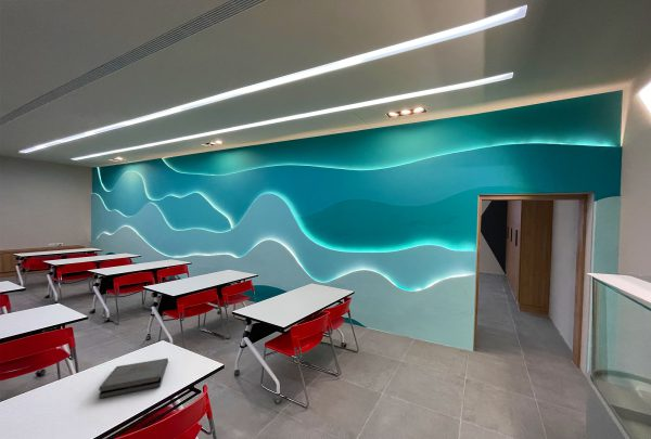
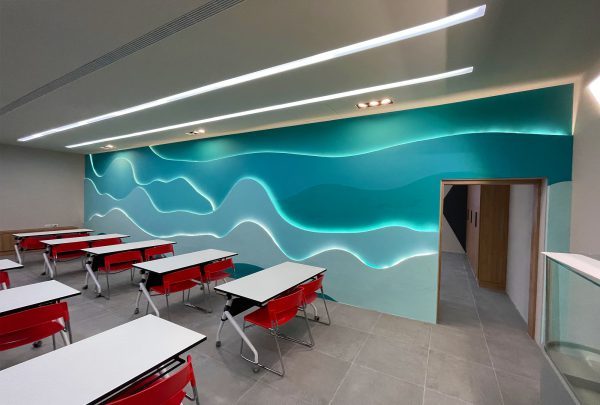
- pizza box (137, 373)
